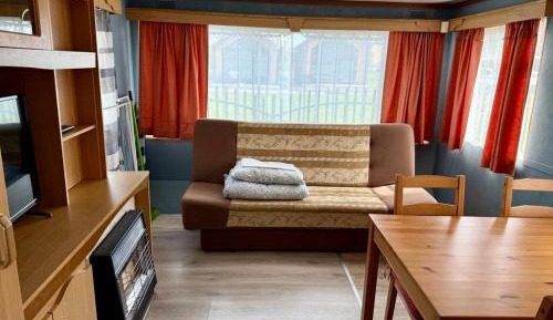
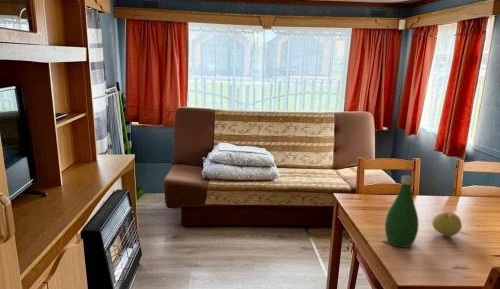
+ fruit (447, 223)
+ bottle (403, 209)
